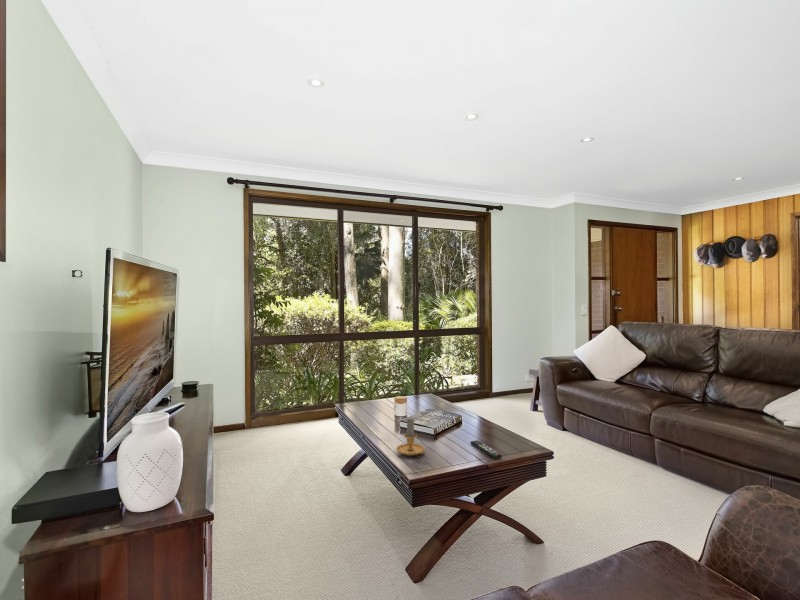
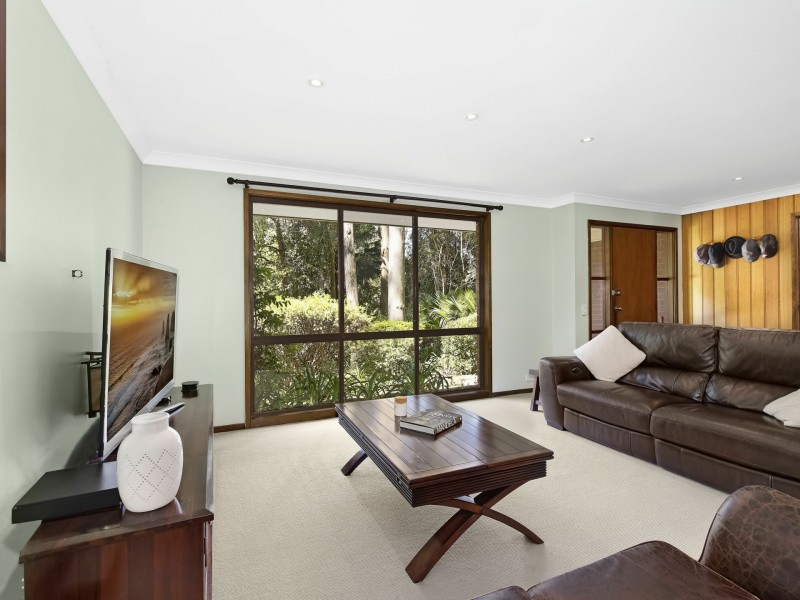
- remote control (485, 449)
- candle (412, 435)
